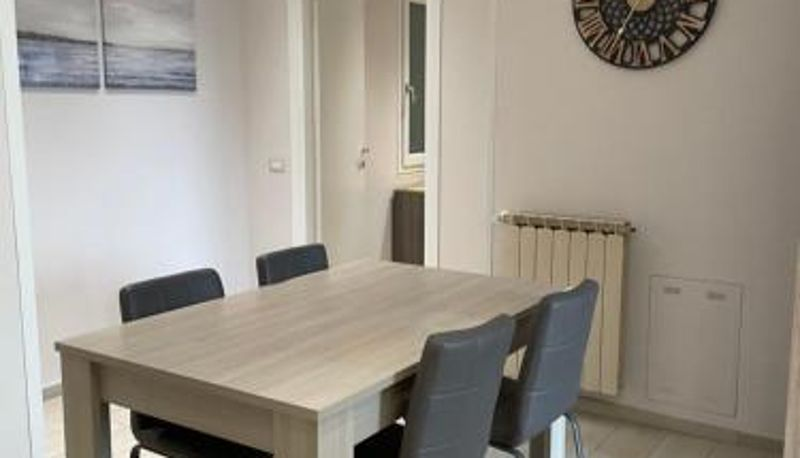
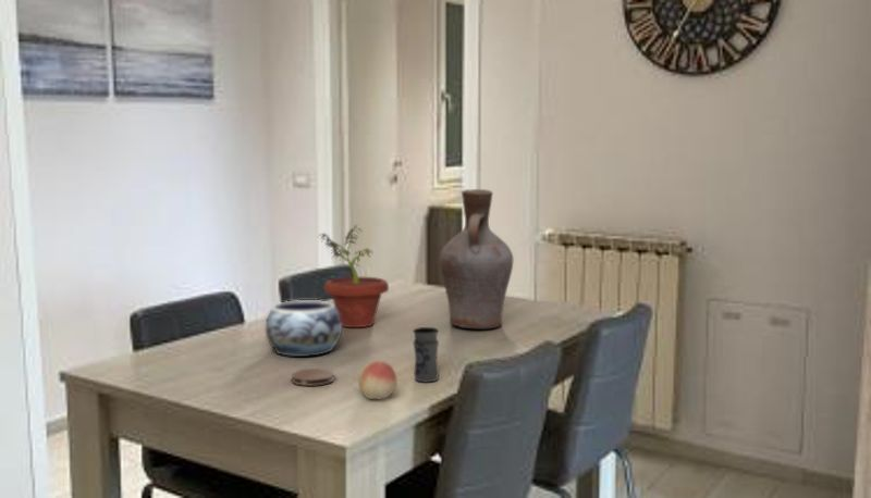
+ potted plant (353, 274)
+ decorative bowl (304, 327)
+ coaster (312, 376)
+ vase (476, 258)
+ jar (426, 353)
+ fruit (376, 379)
